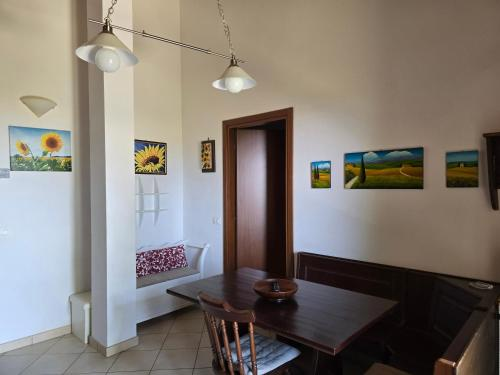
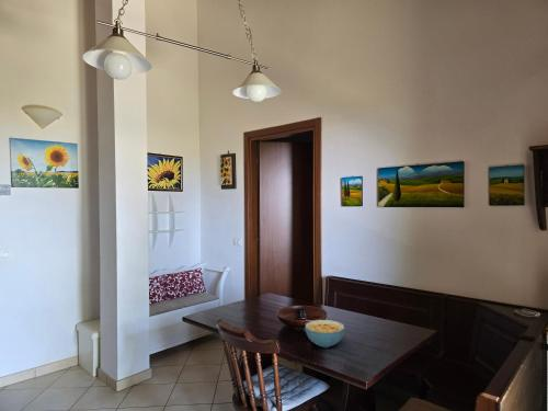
+ cereal bowl (324, 335)
